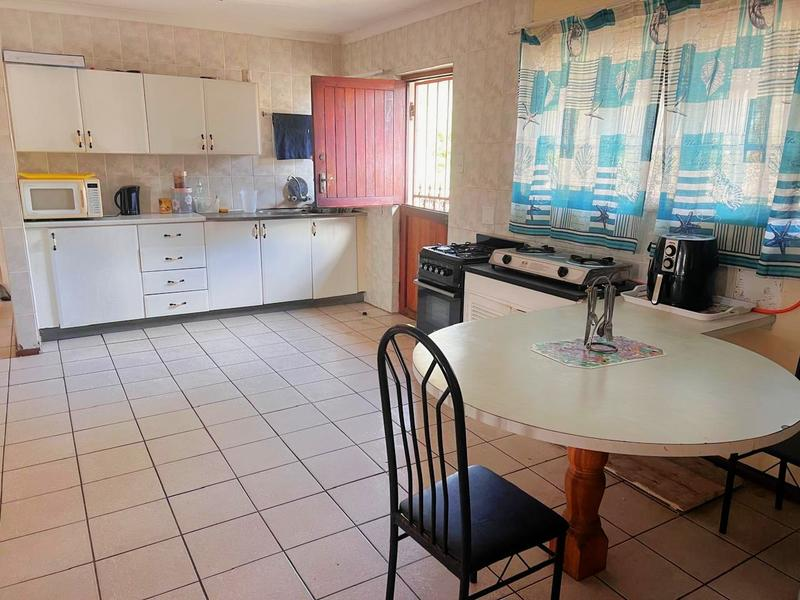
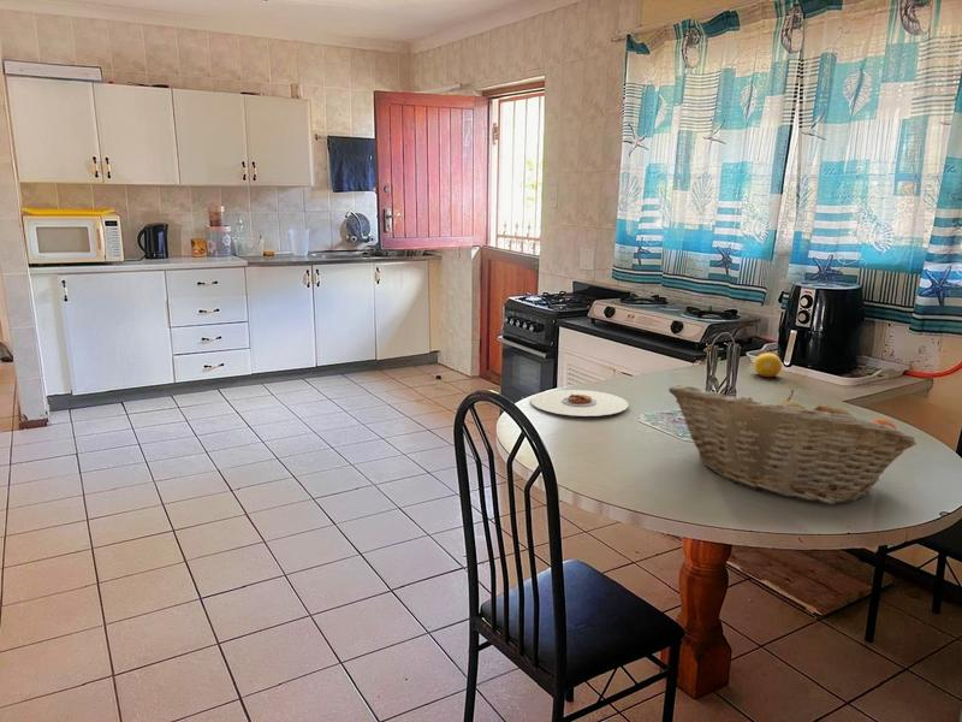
+ fruit basket (780, 430)
+ plate (578, 398)
+ fruit (767, 365)
